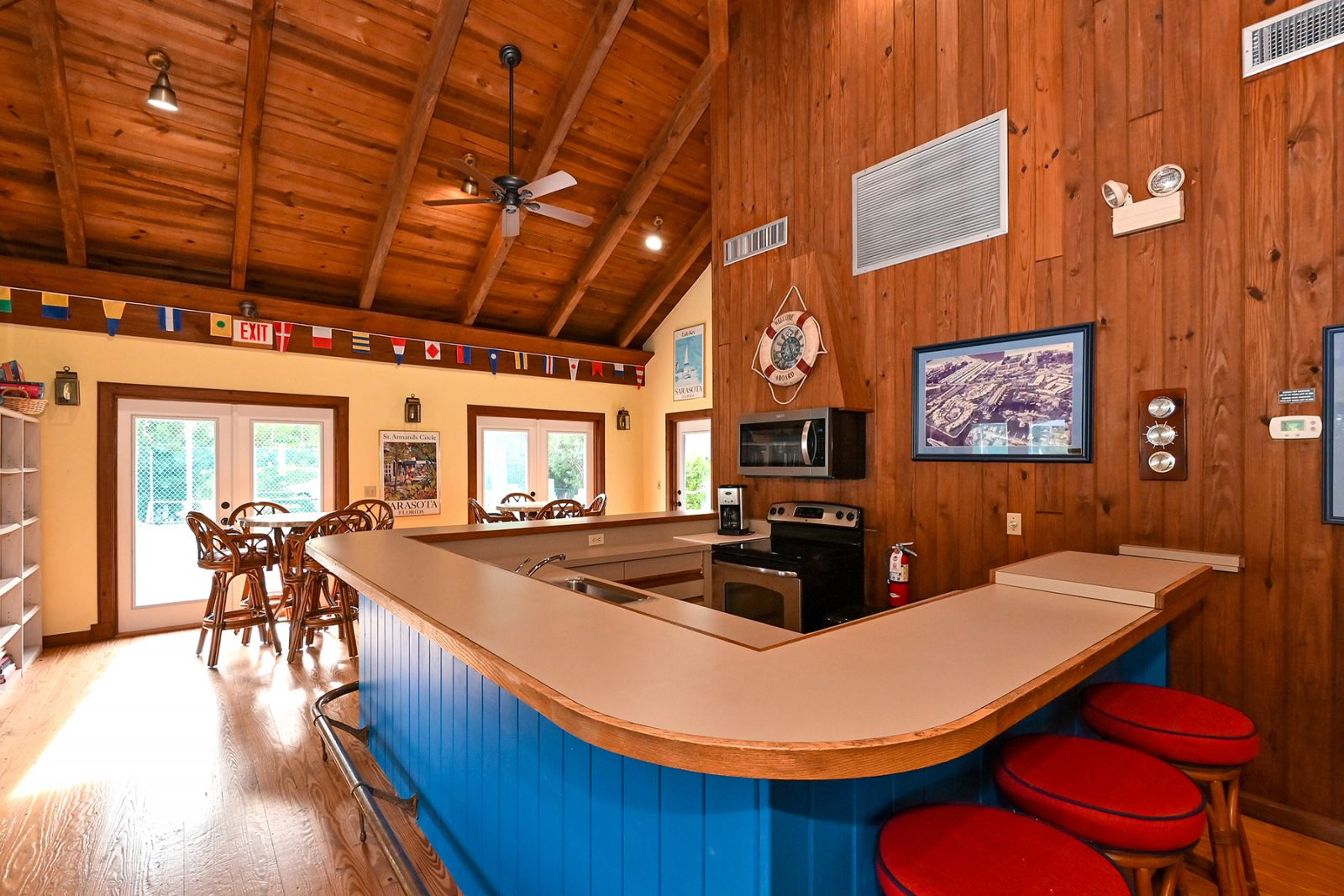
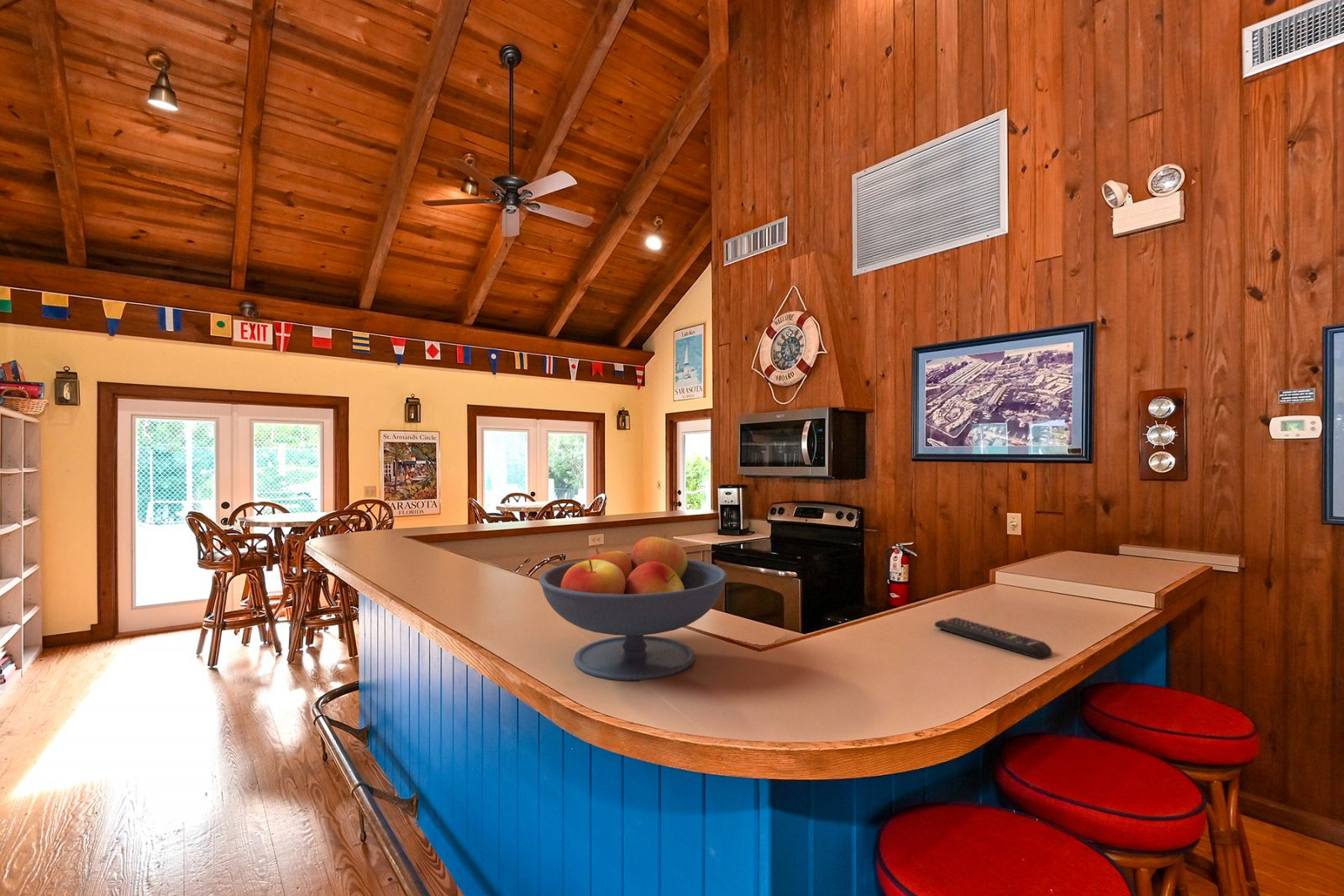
+ remote control (989, 636)
+ fruit bowl (634, 600)
